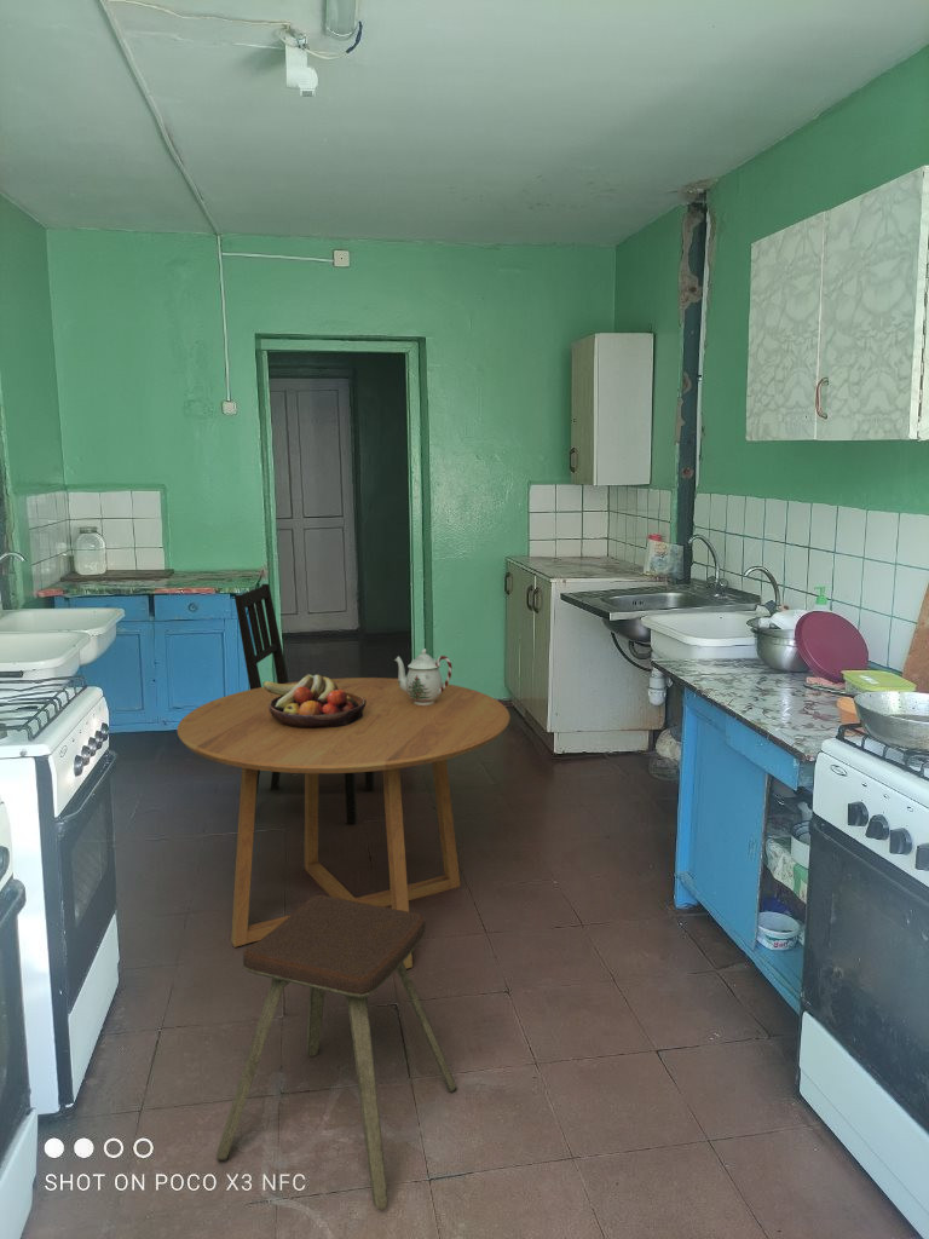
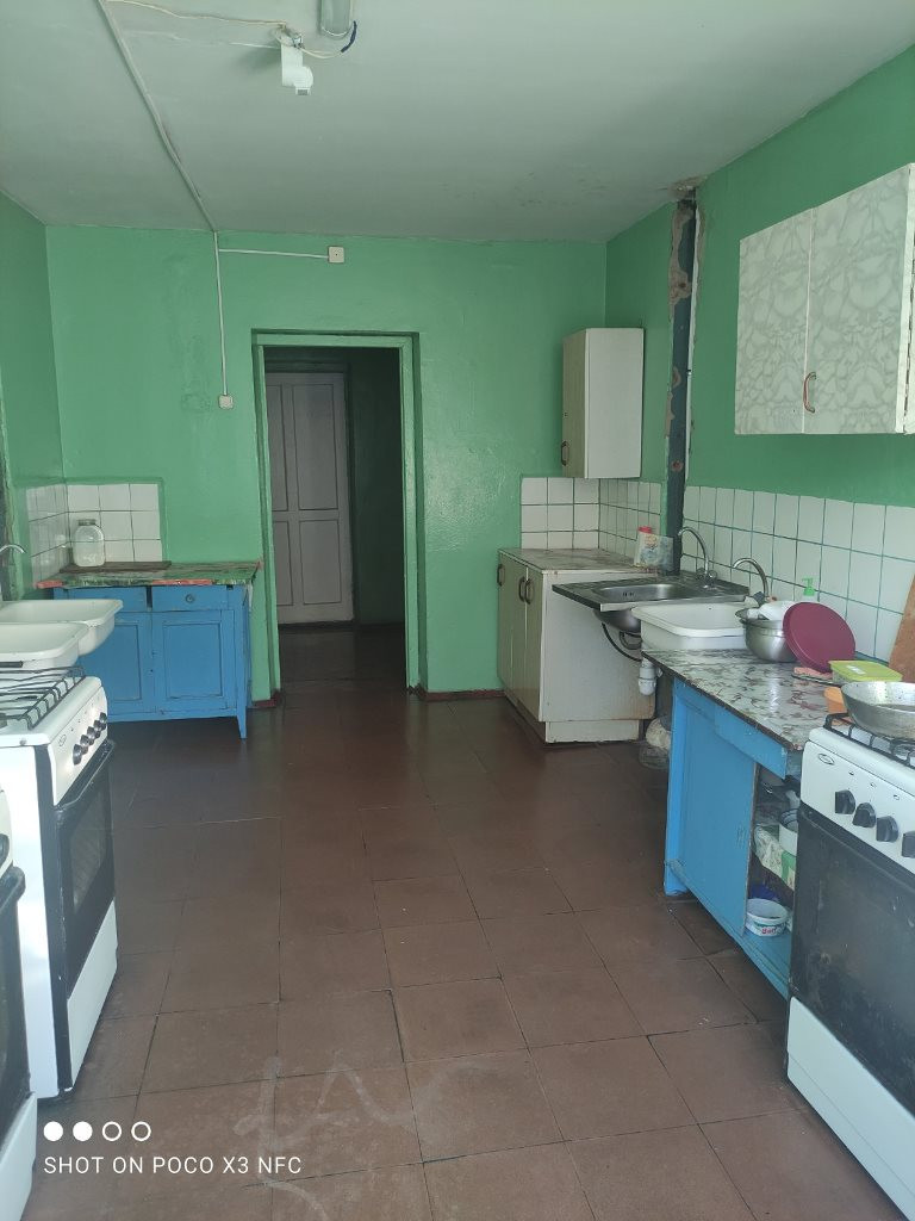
- fruit bowl (316, 697)
- dining chair (288, 682)
- music stool (351, 1030)
- teapot (422, 674)
- dining table (317, 814)
